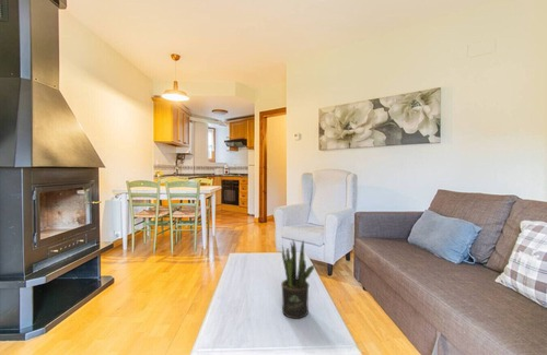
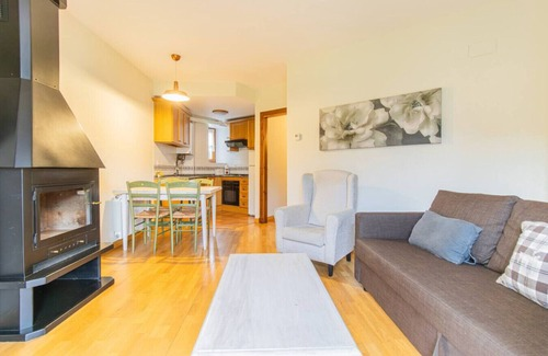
- potted plant (296, 276)
